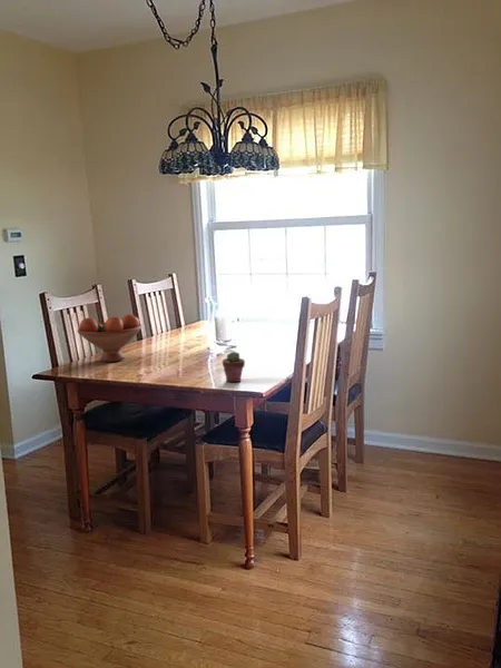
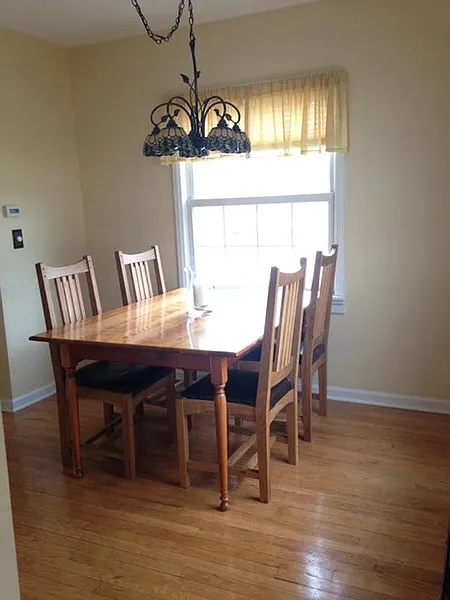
- fruit bowl (110, 336)
- potted succulent (233, 365)
